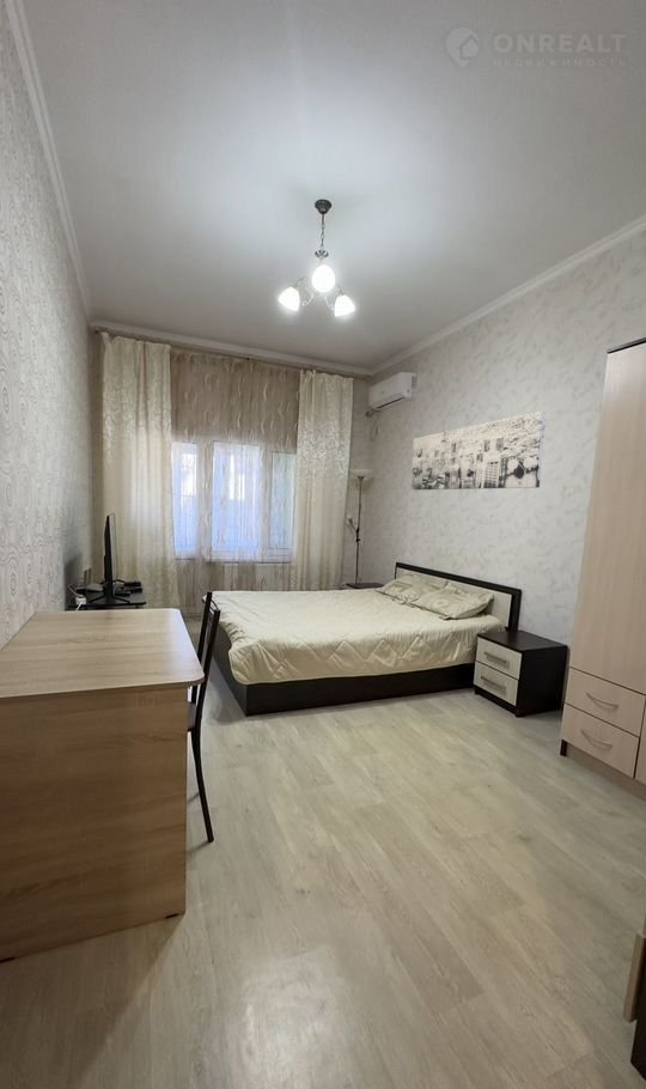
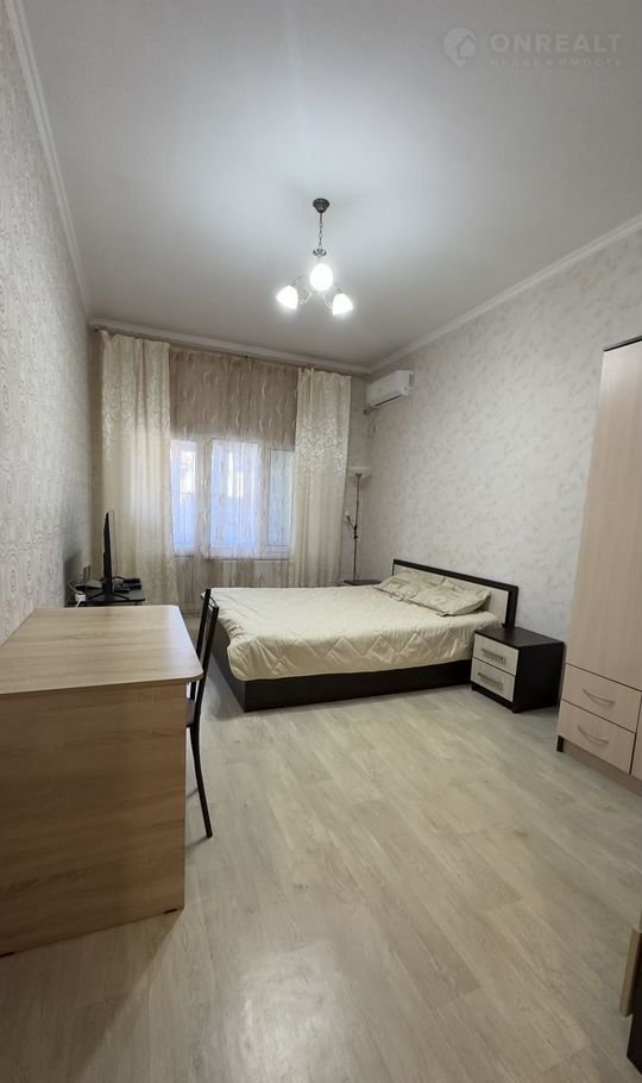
- wall art (464, 458)
